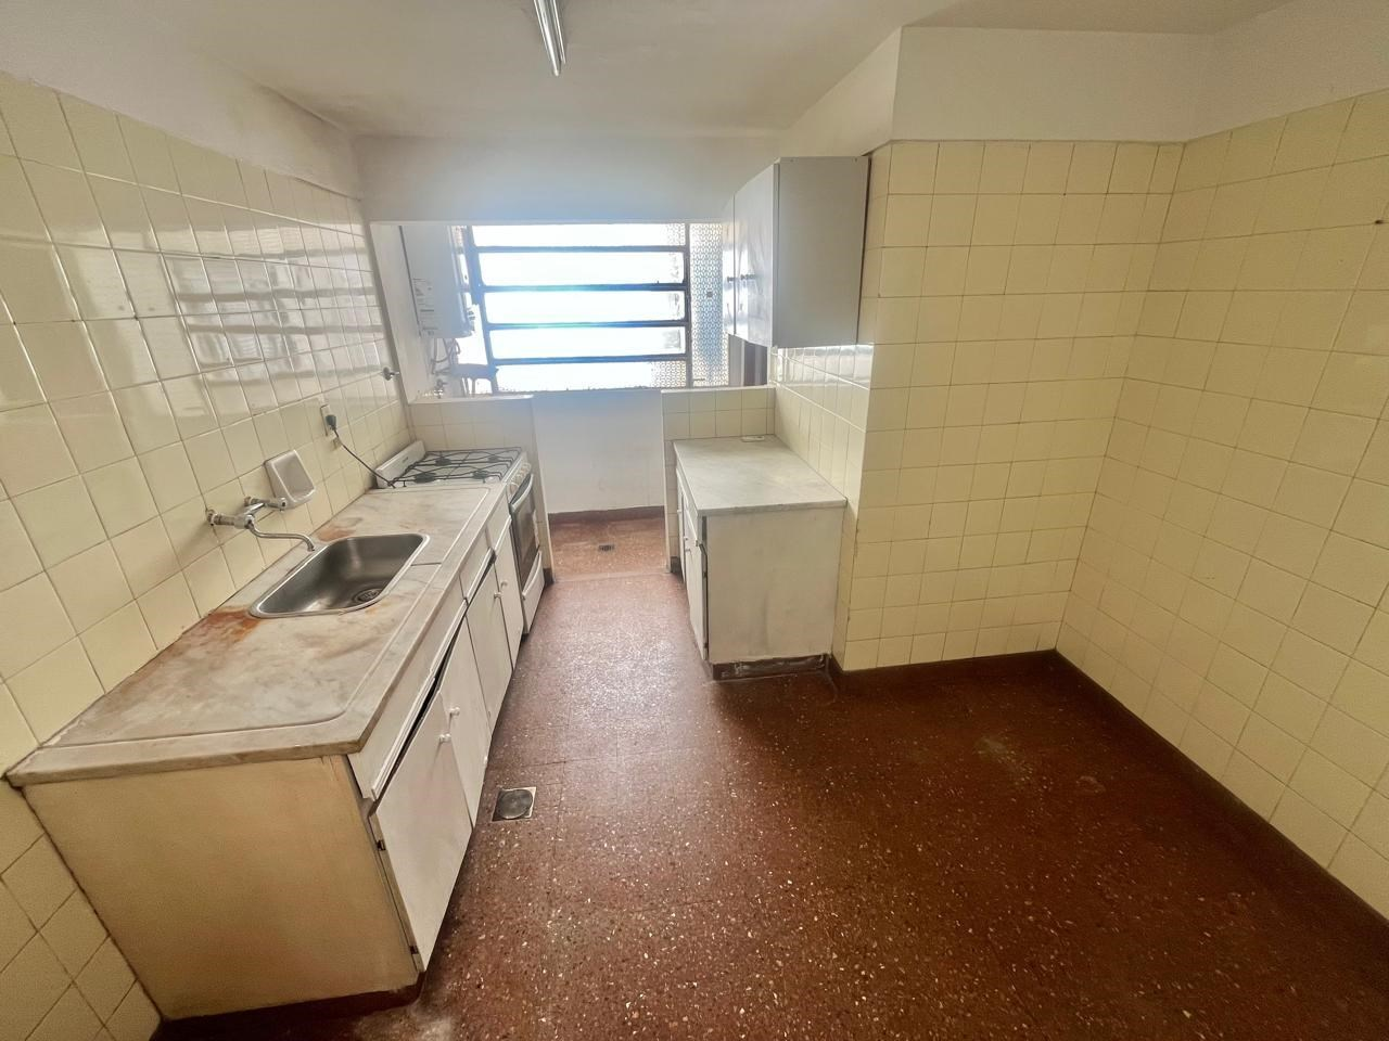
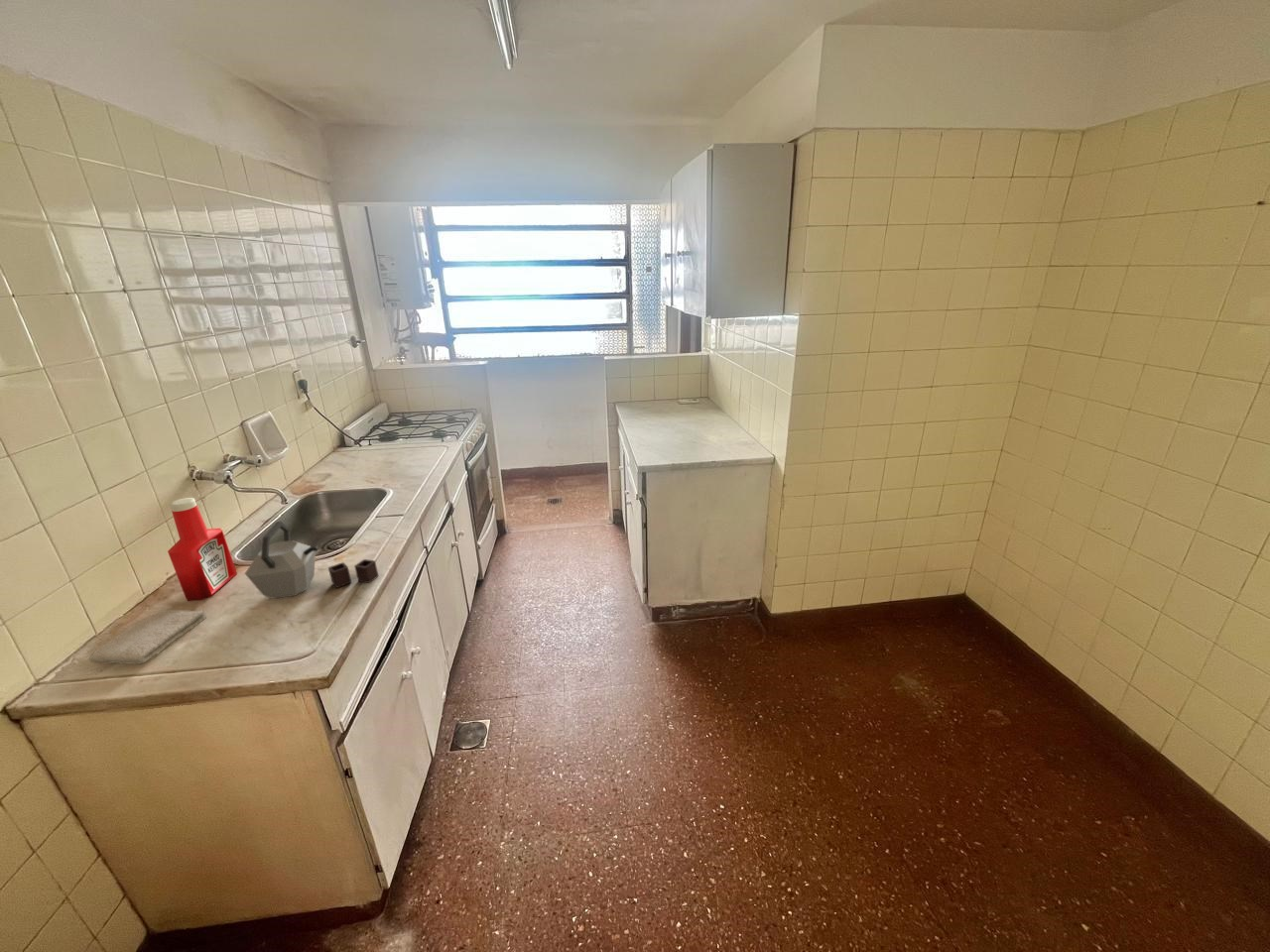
+ washcloth (152, 634)
+ soap bottle (197, 544)
+ kettle (314, 555)
